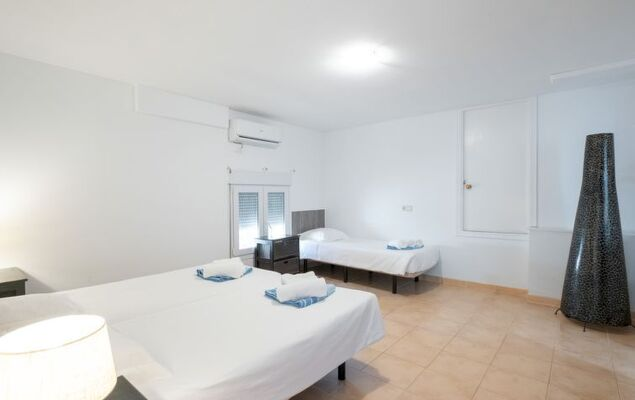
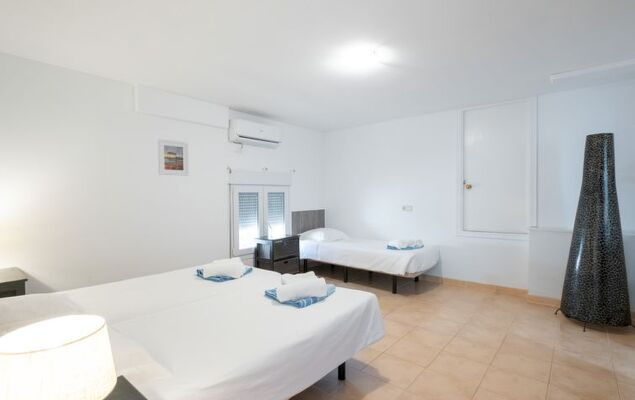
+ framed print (173, 158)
